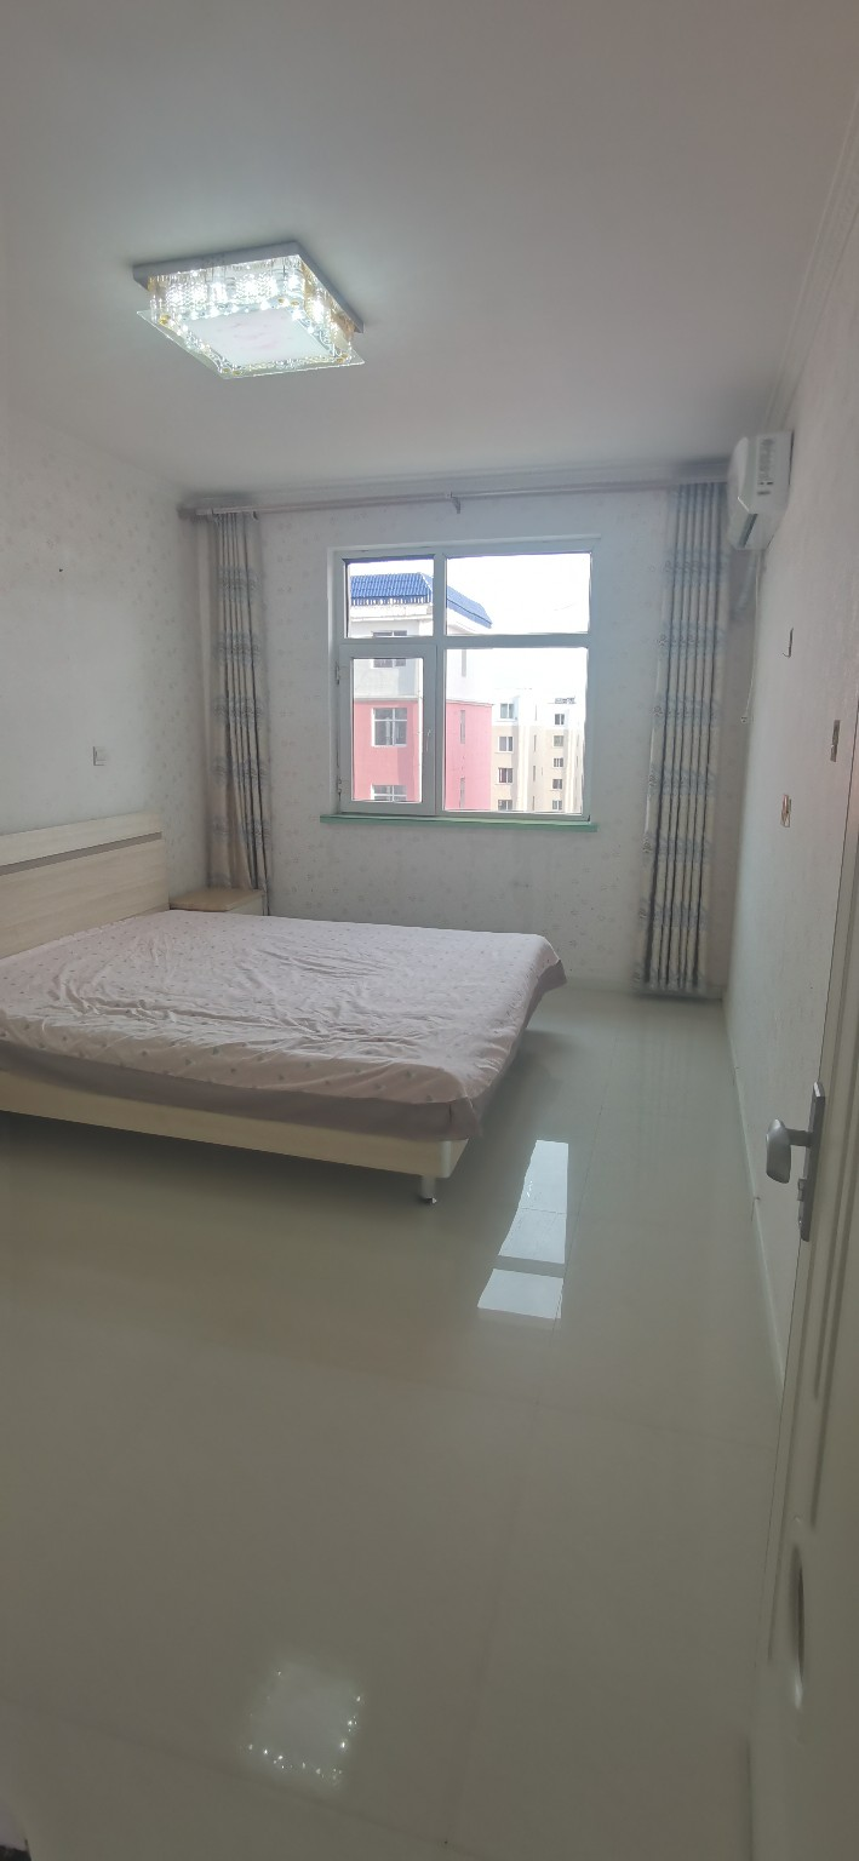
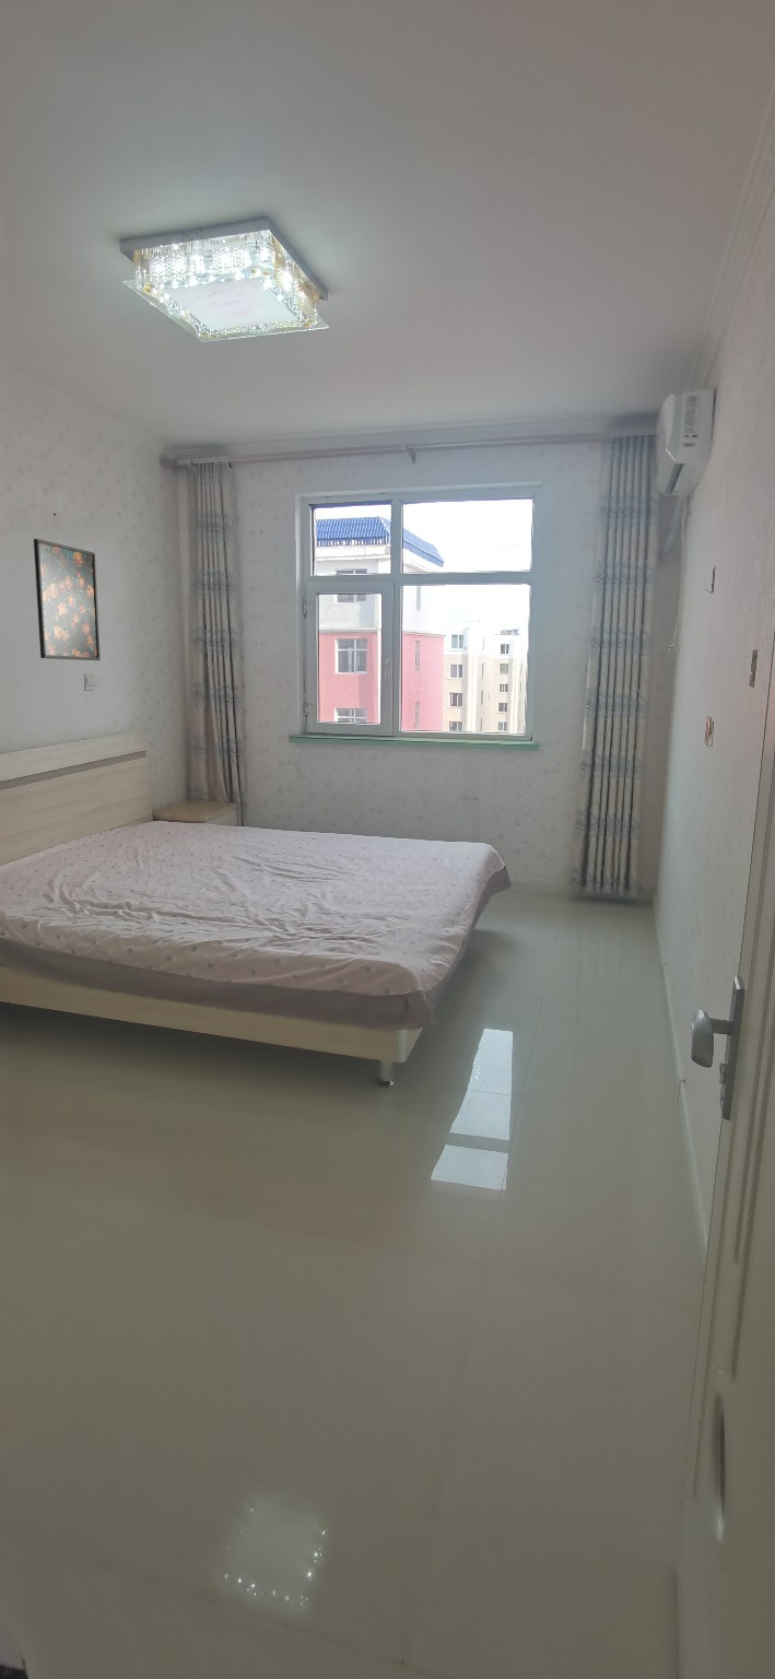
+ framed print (69, 603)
